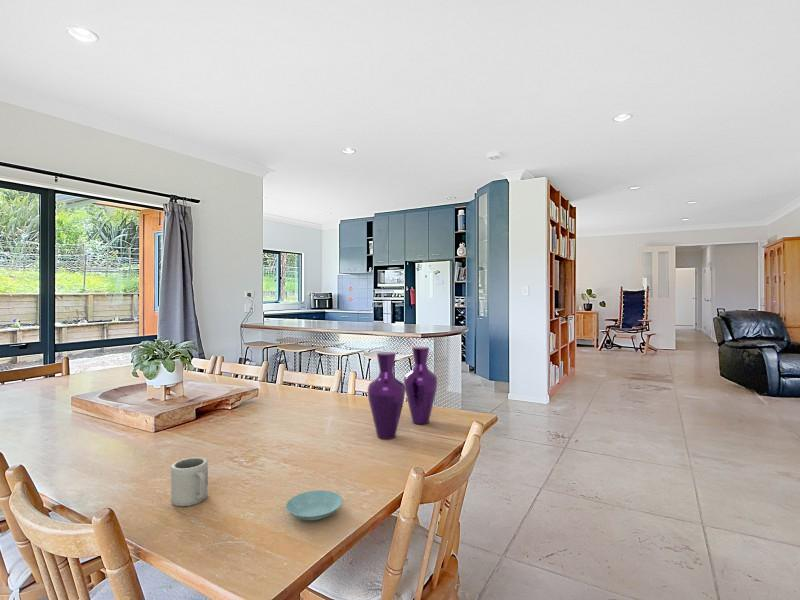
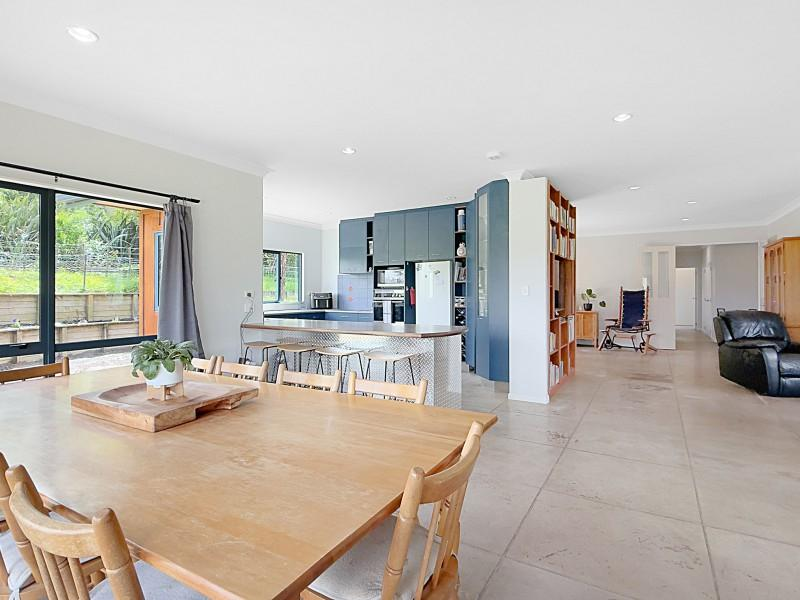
- saucer (314, 507)
- vase (404, 389)
- cup (192, 482)
